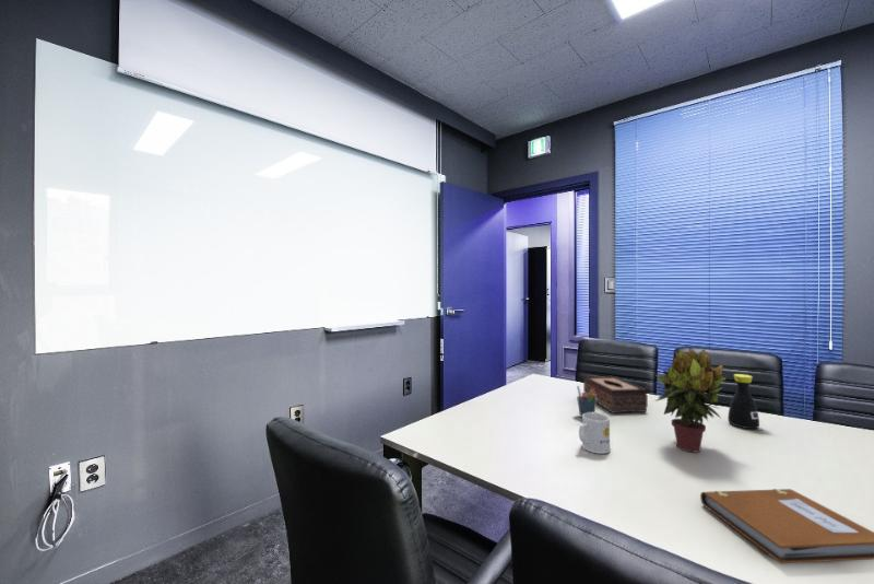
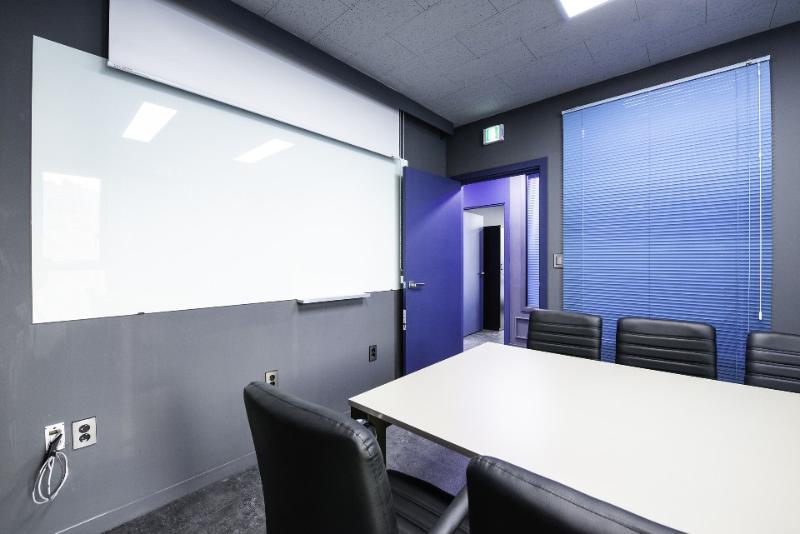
- pen holder (587, 401)
- potted plant (688, 397)
- bottle (743, 399)
- mug (593, 433)
- tissue box (613, 393)
- notebook (787, 519)
